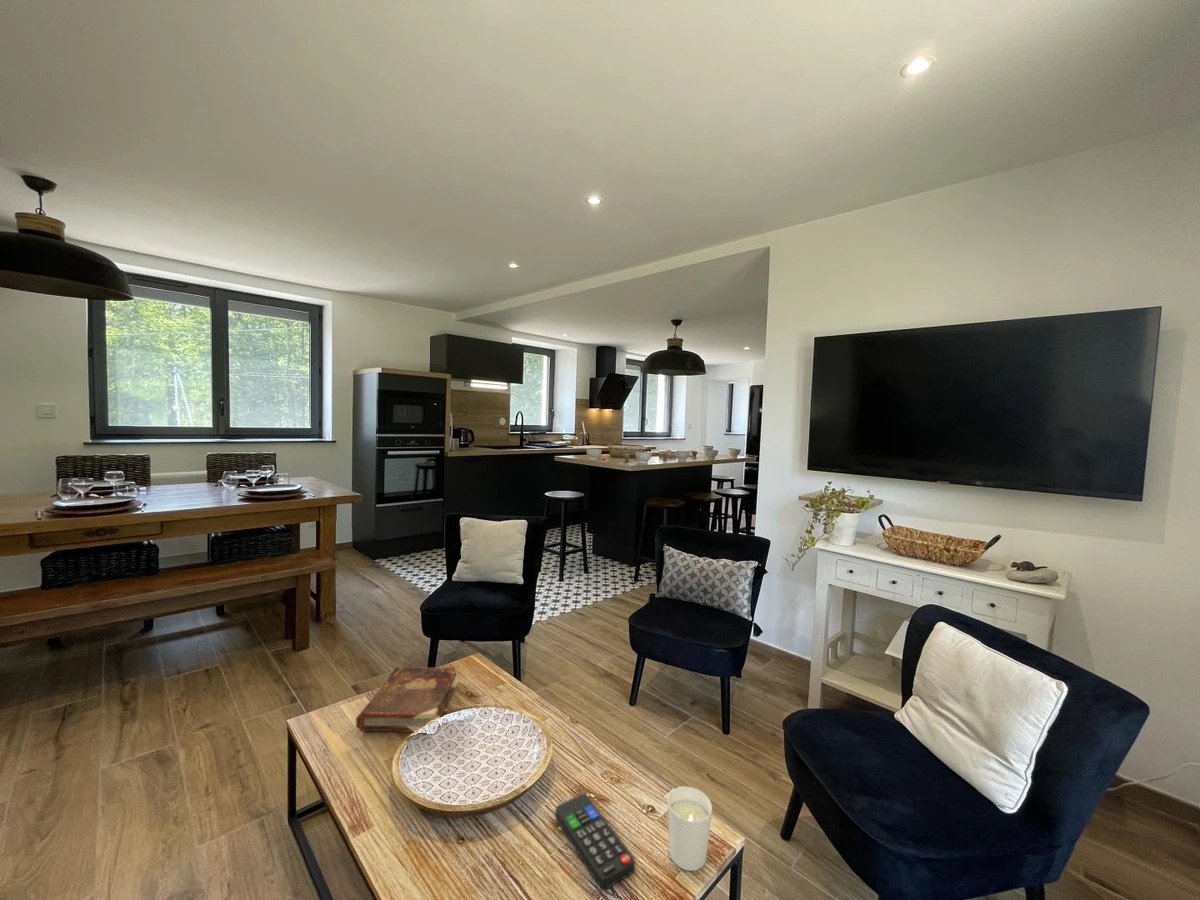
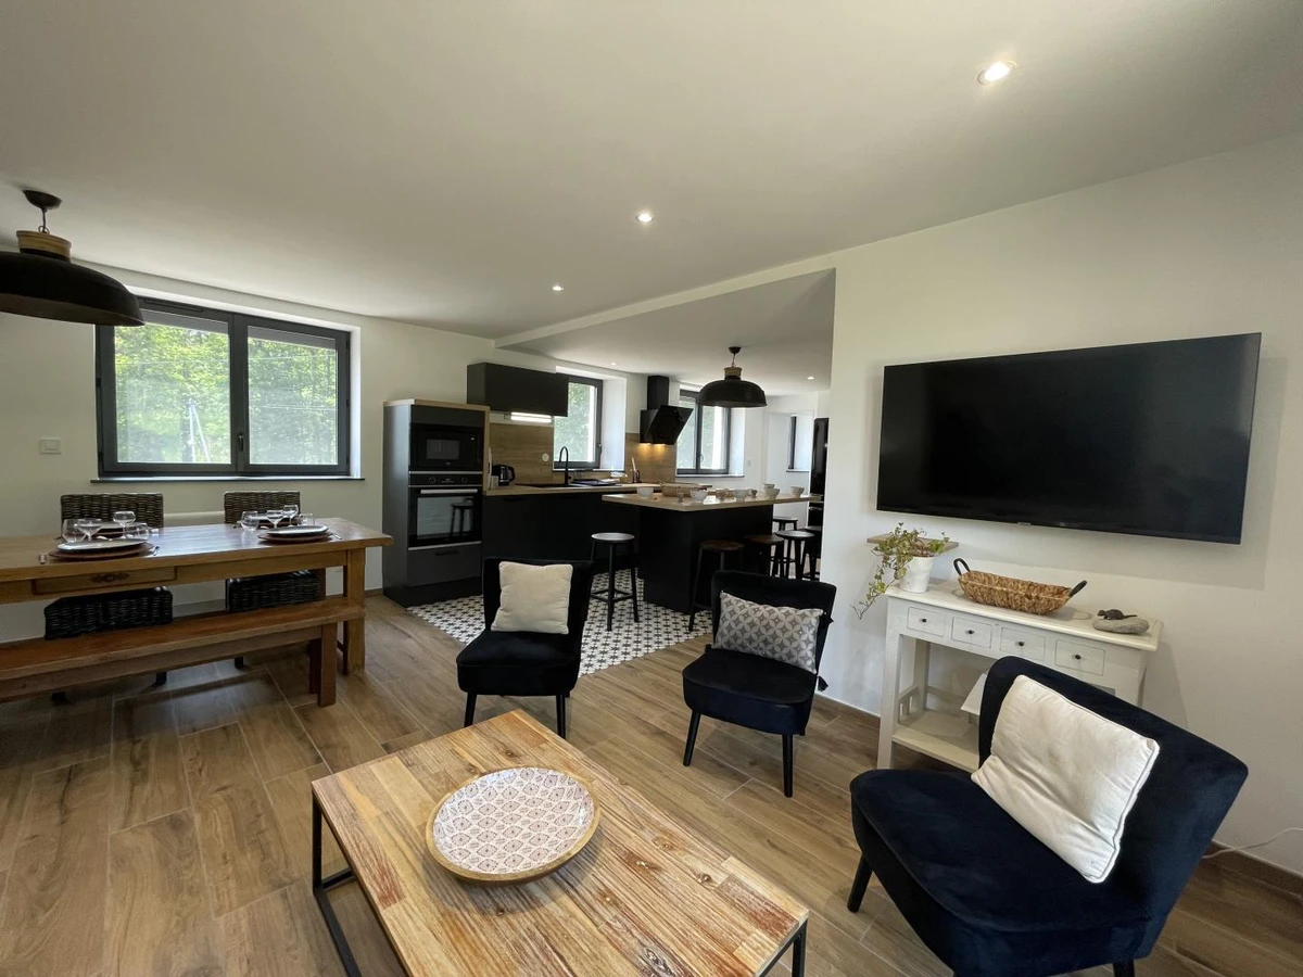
- book (411, 696)
- candle holder (688, 828)
- remote control (592, 836)
